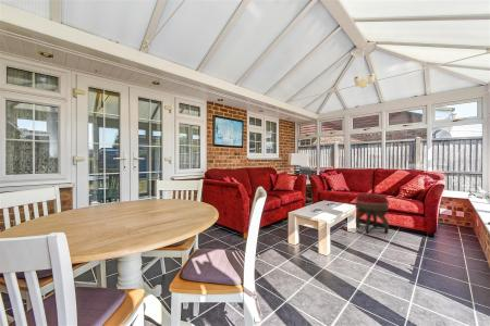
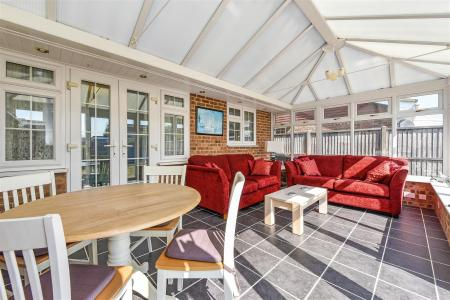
- footstool (371, 211)
